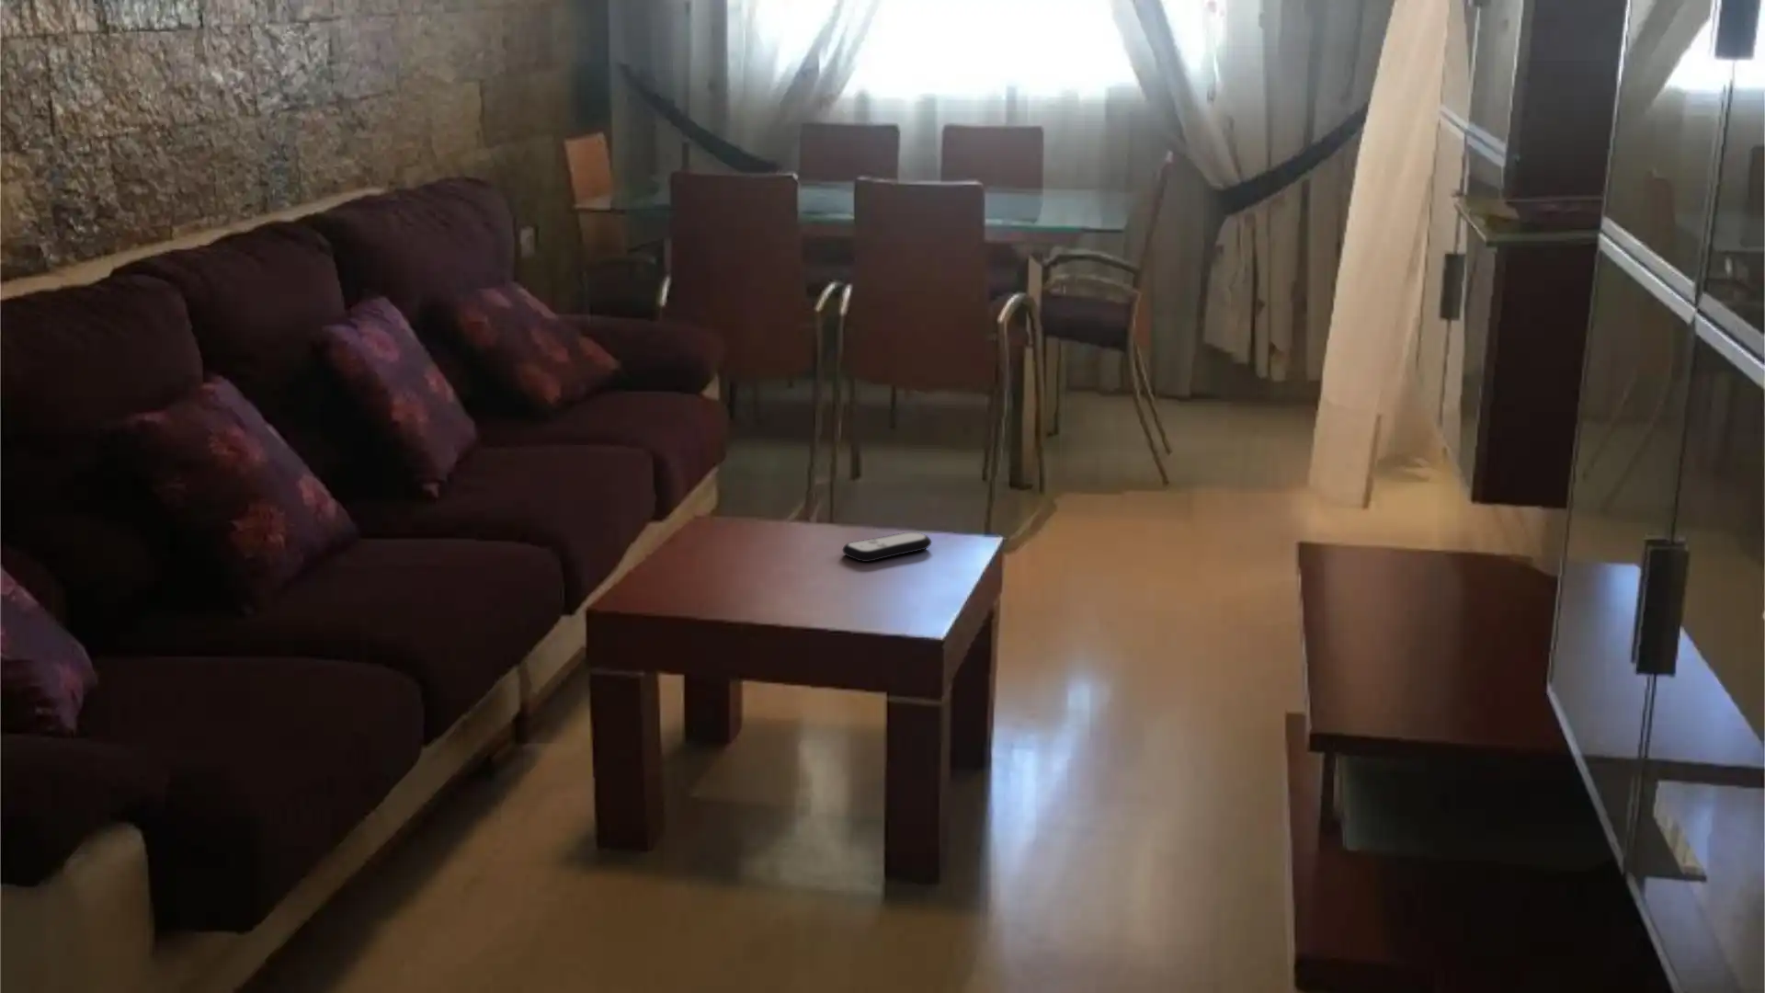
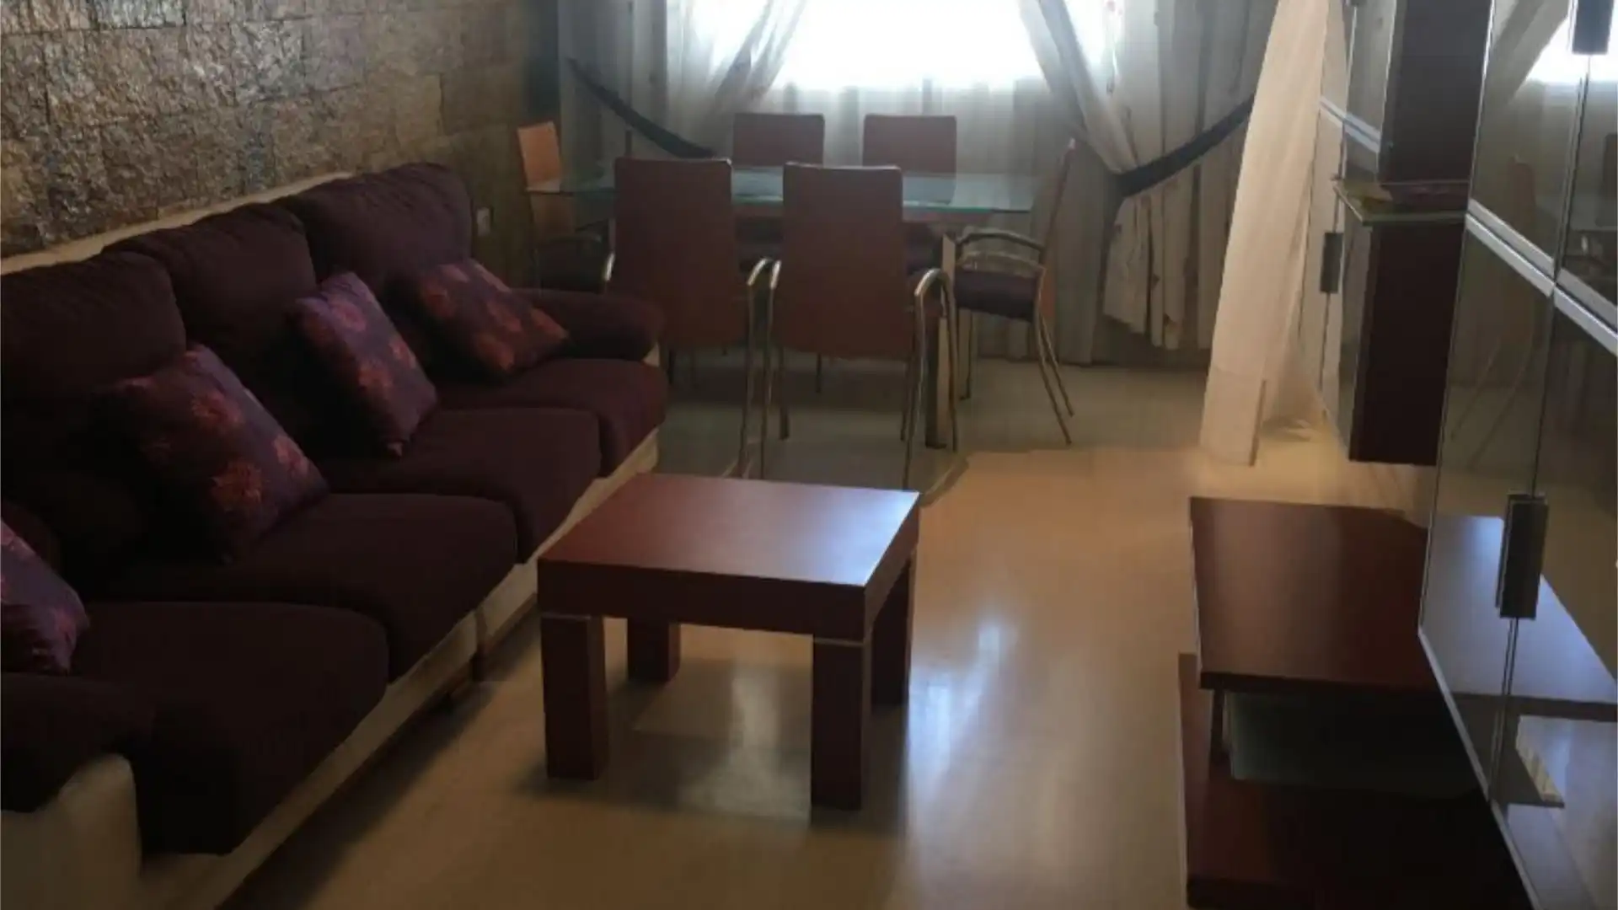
- remote control (889, 546)
